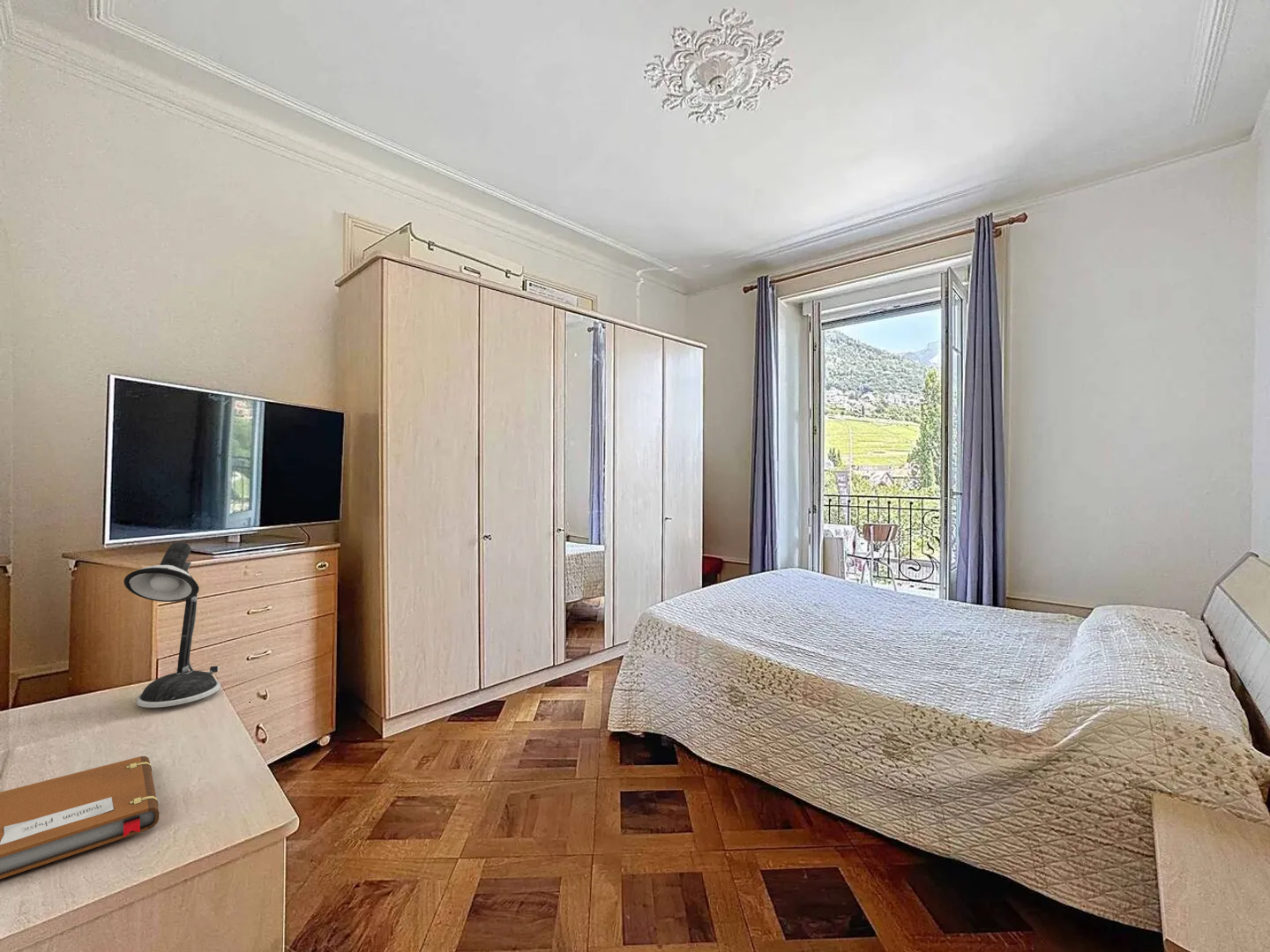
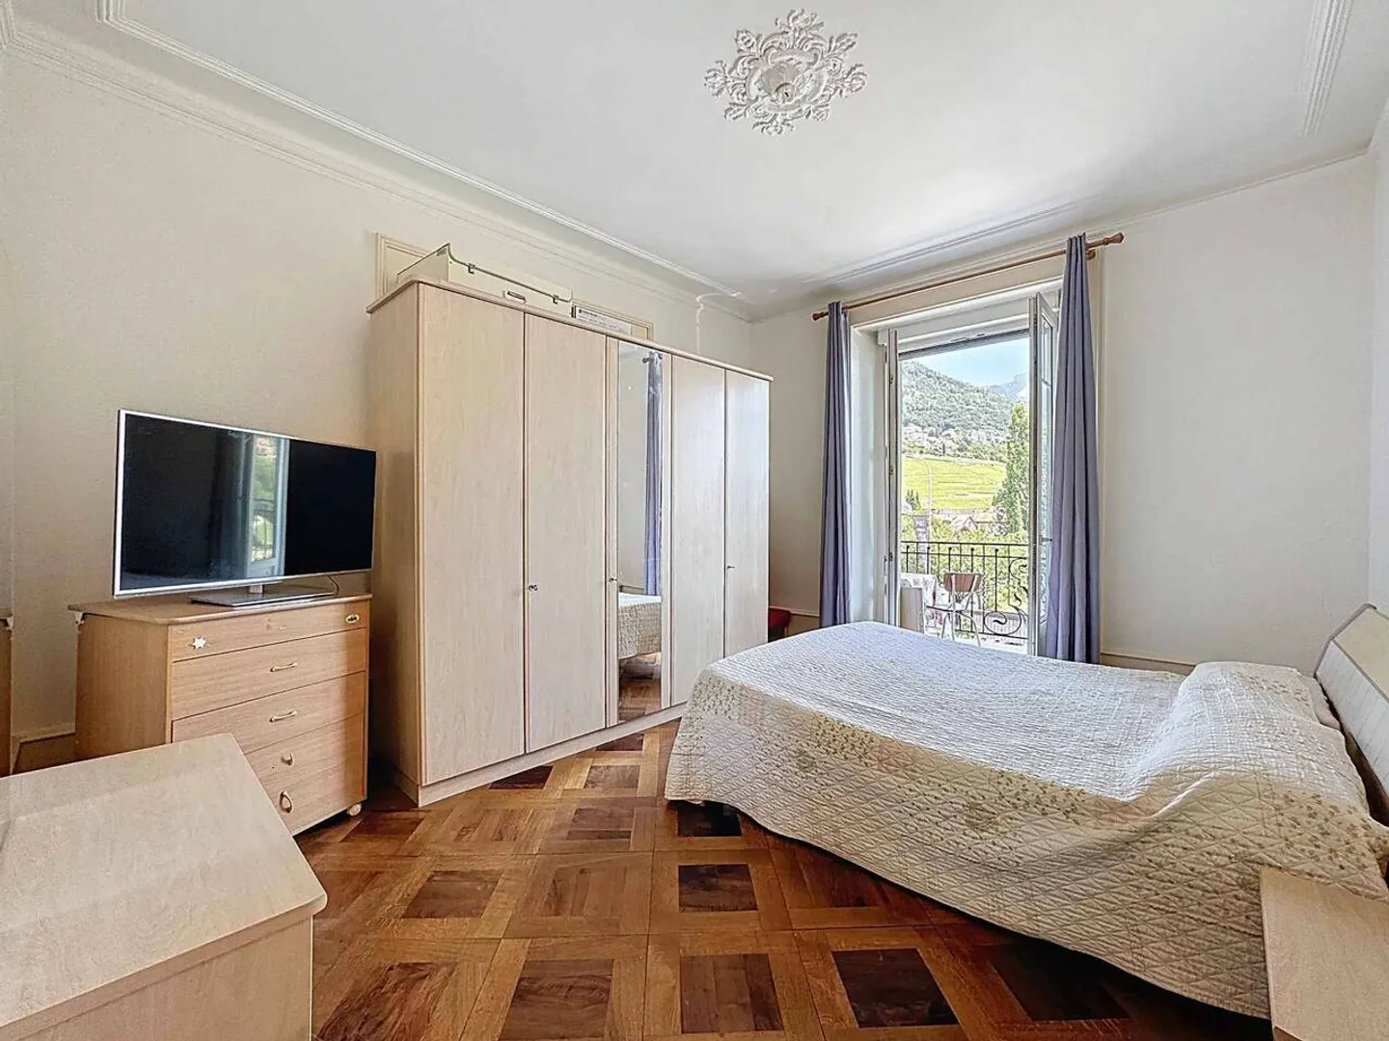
- desk lamp (183, 617)
- notebook (72, 812)
